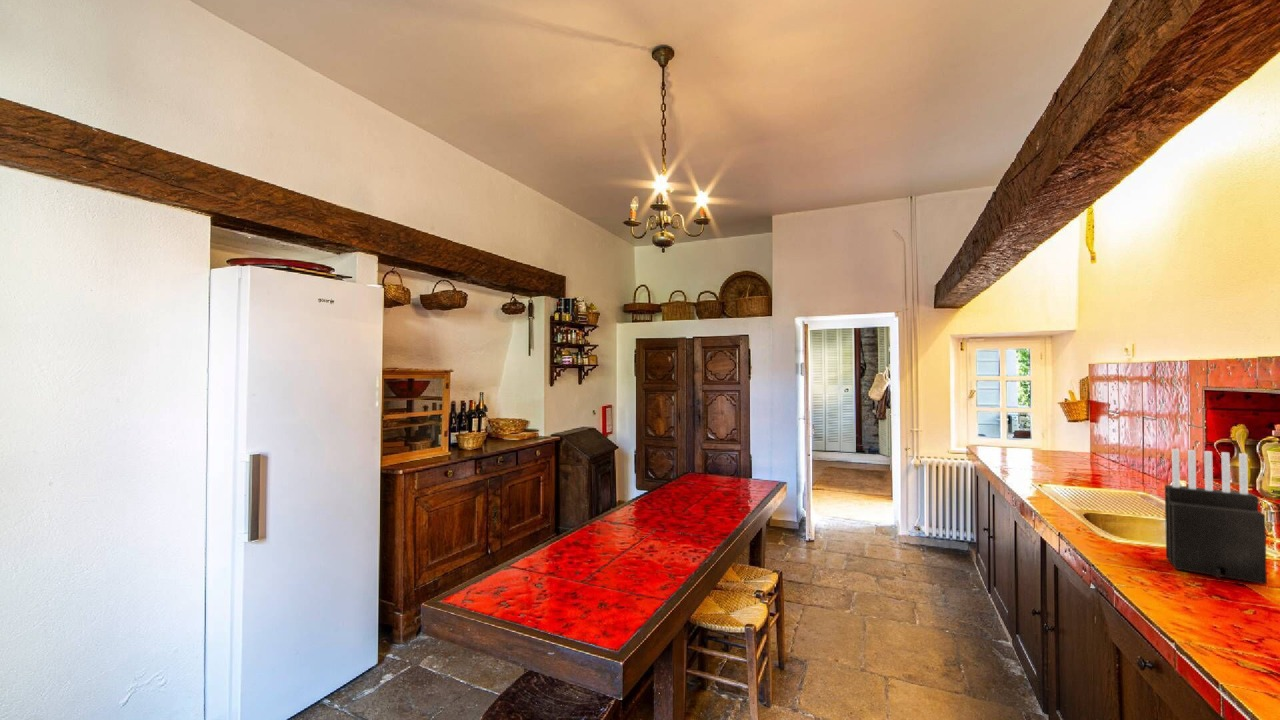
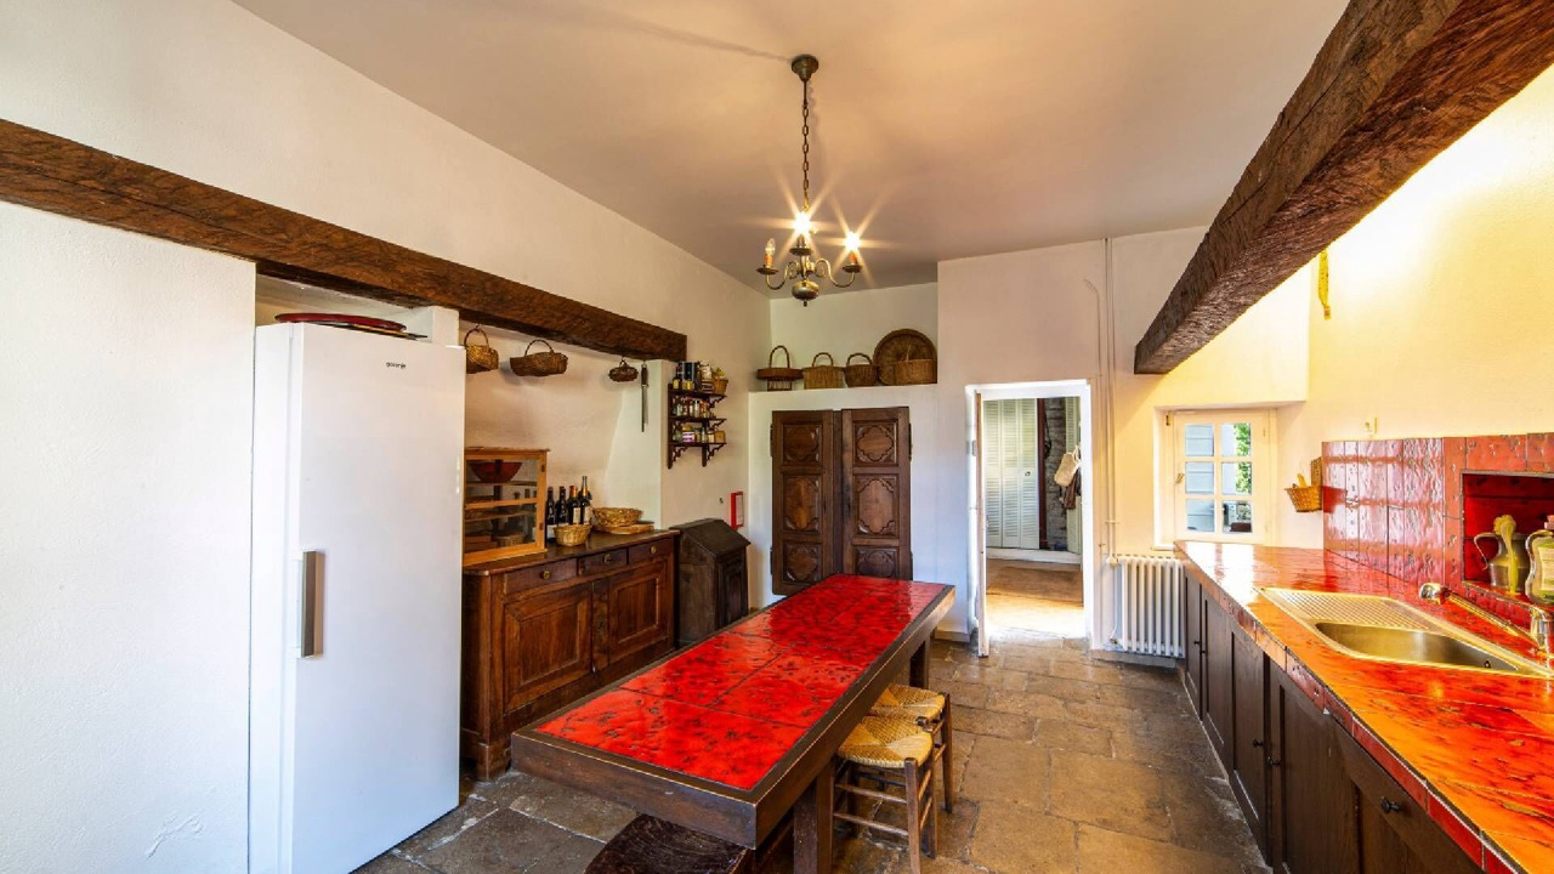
- knife block (1213, 512)
